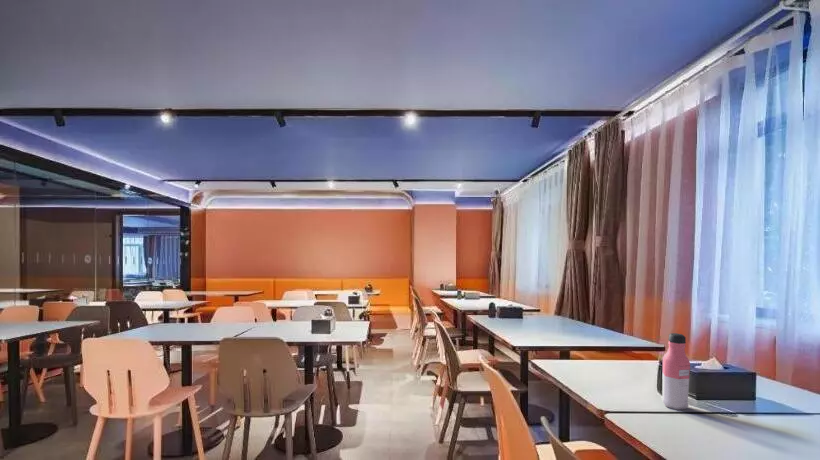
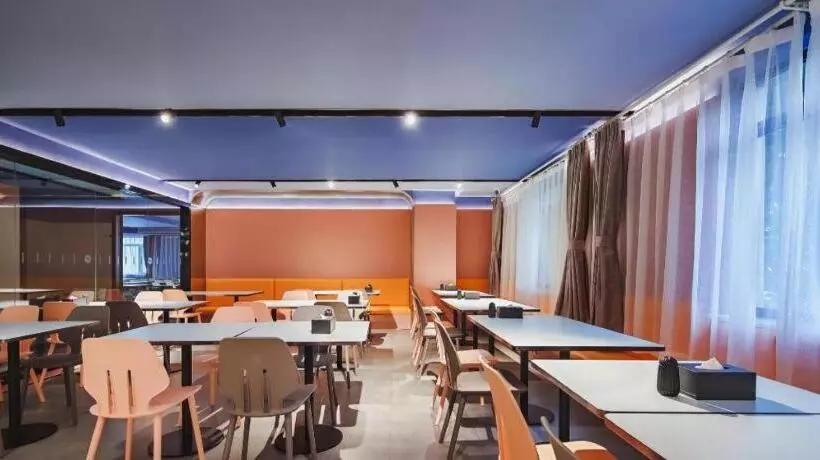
- water bottle (675, 370)
